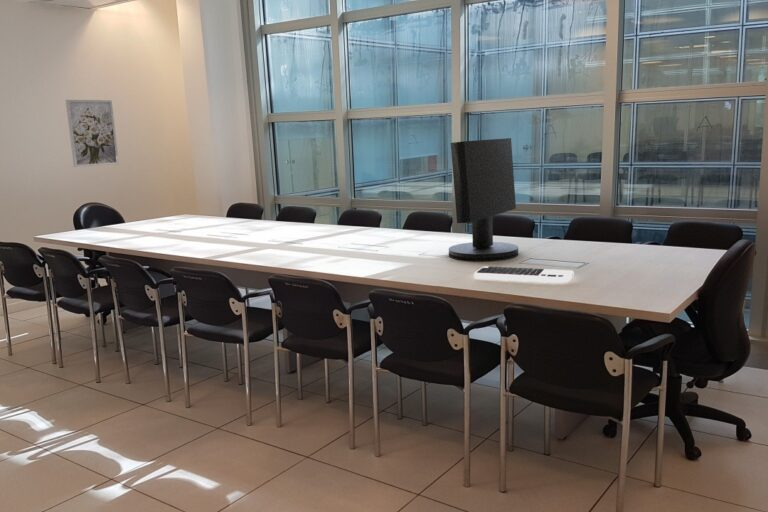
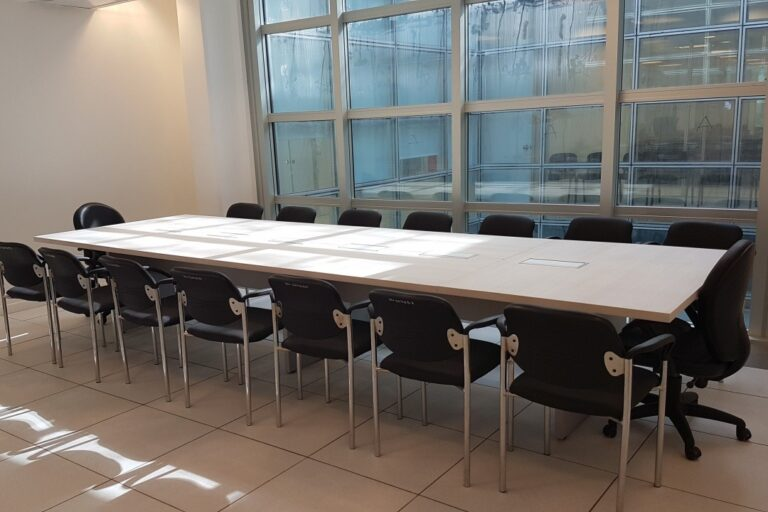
- monitor (482, 197)
- keyboard (523, 274)
- wall art (93, 133)
